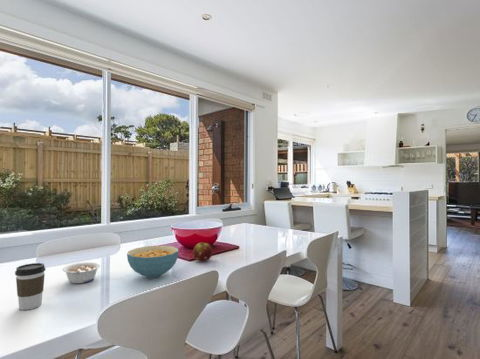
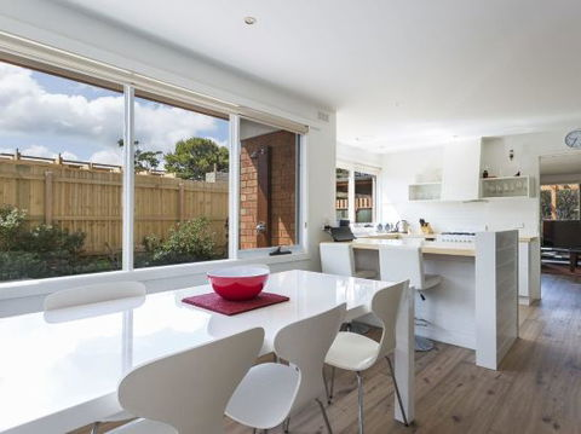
- cereal bowl (153, 263)
- coffee cup (30, 286)
- fruit (202, 251)
- legume (82, 272)
